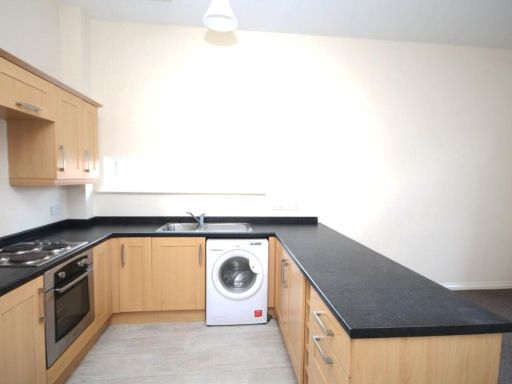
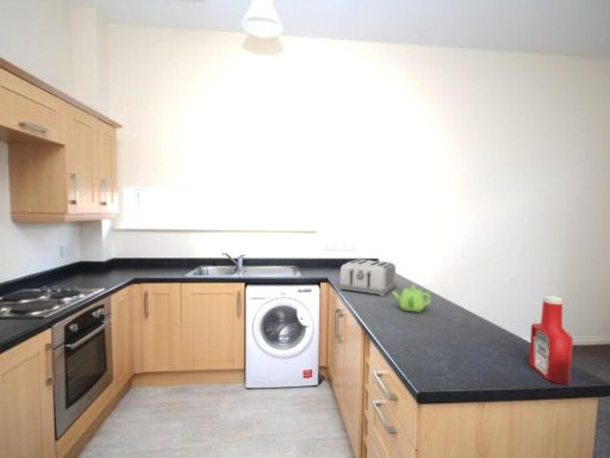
+ soap bottle (550, 334)
+ toaster (367, 276)
+ teapot (410, 297)
